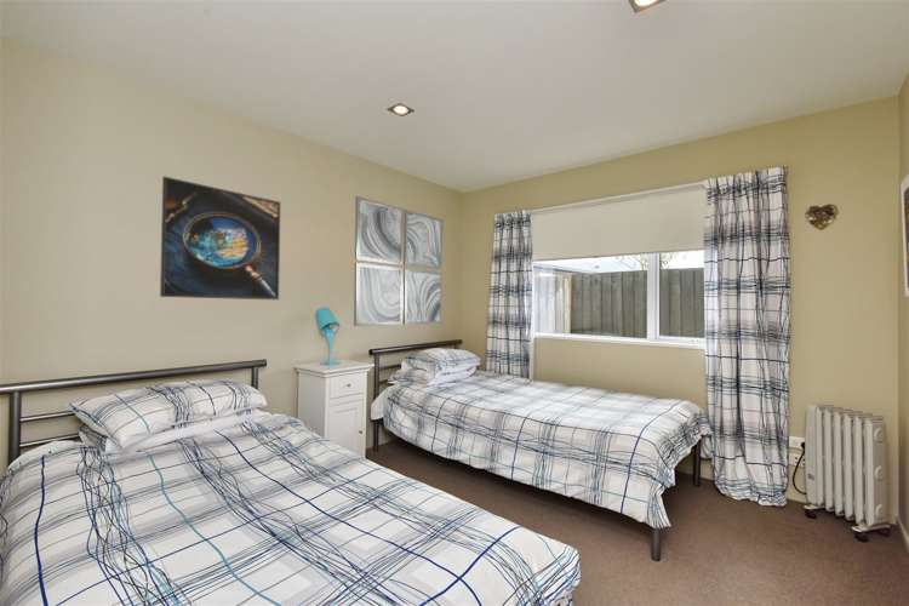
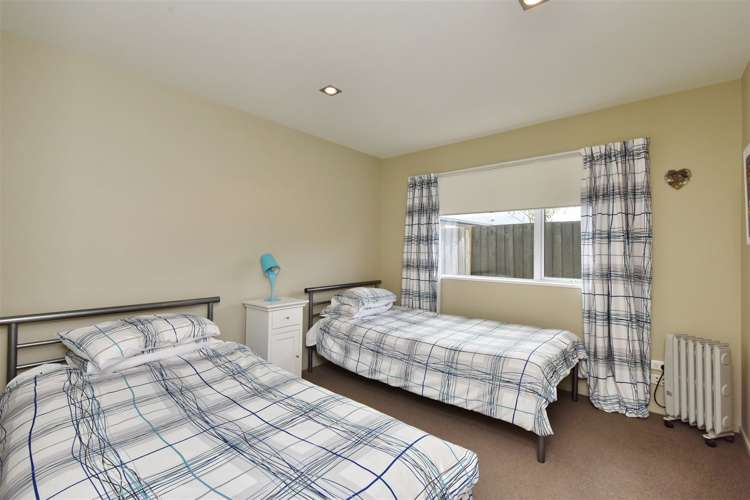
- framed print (225, 244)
- wall art (402, 268)
